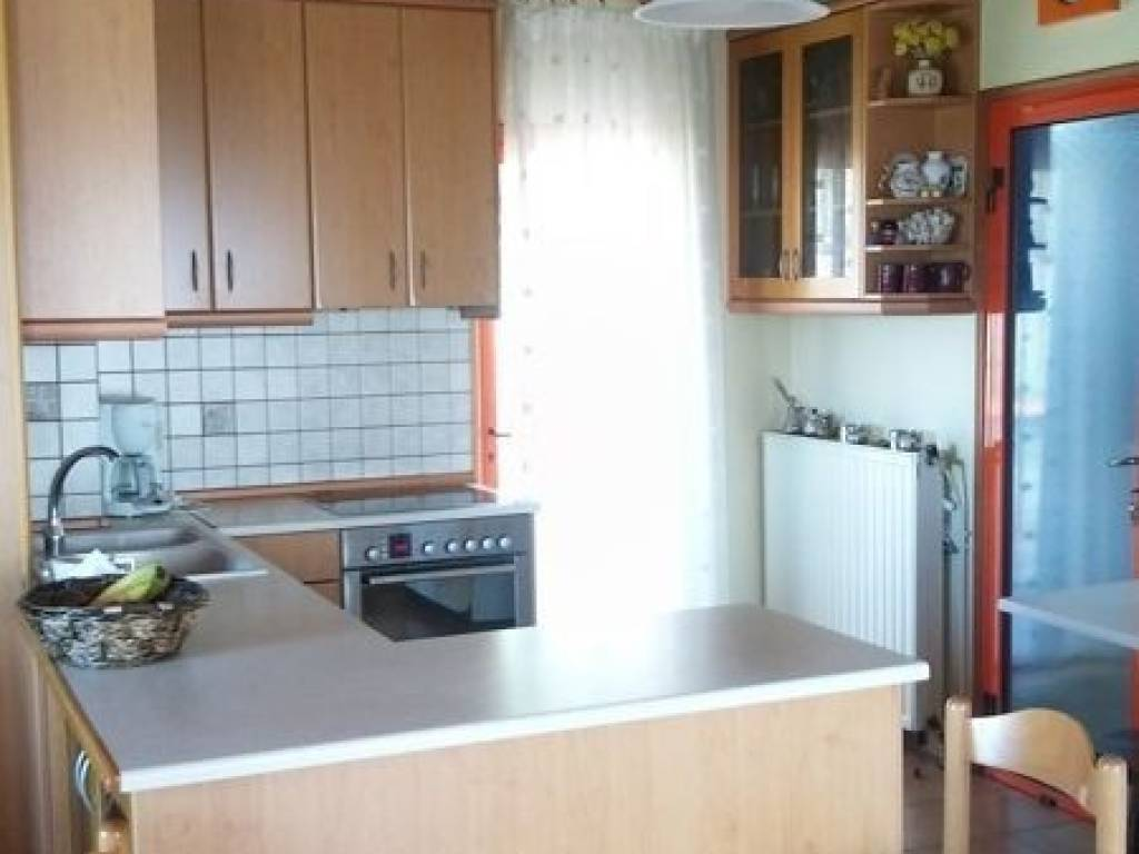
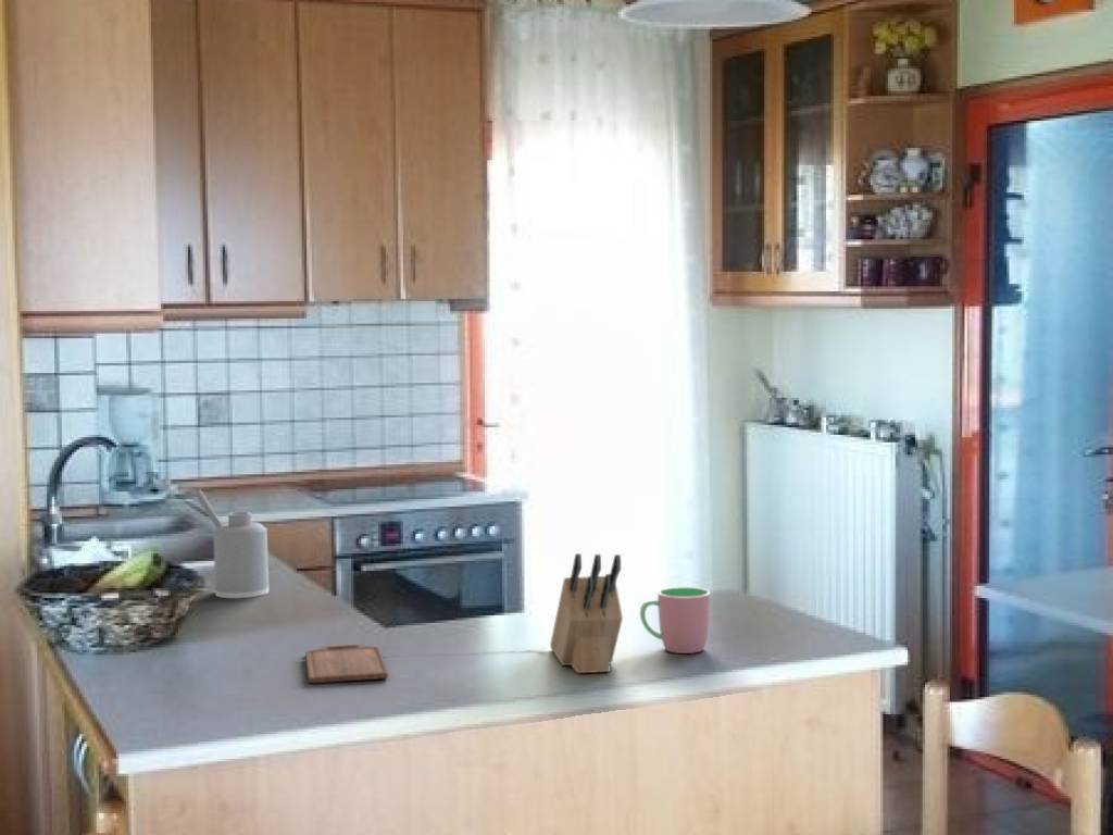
+ cutting board (345, 662)
+ cup (675, 620)
+ knife block (586, 603)
+ soap dispenser (230, 541)
